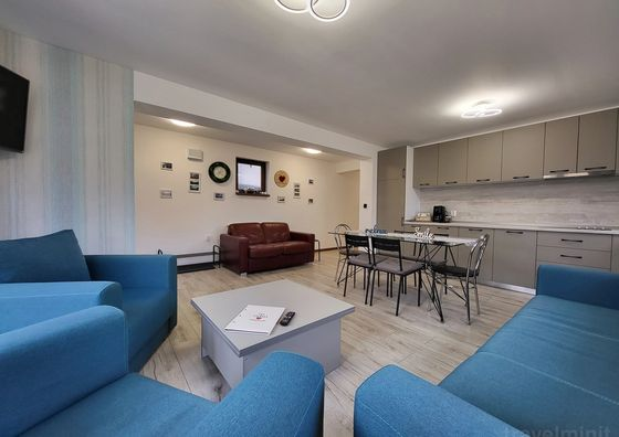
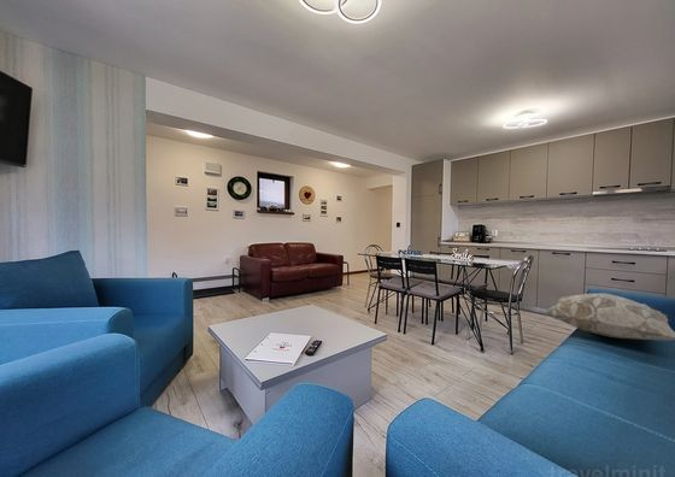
+ decorative pillow (606, 314)
